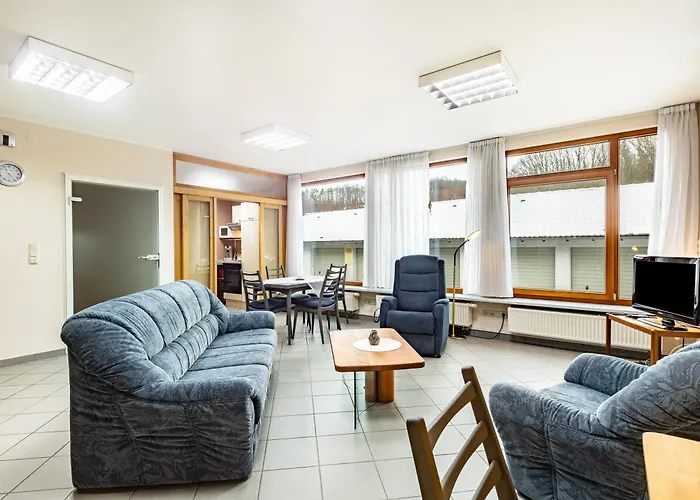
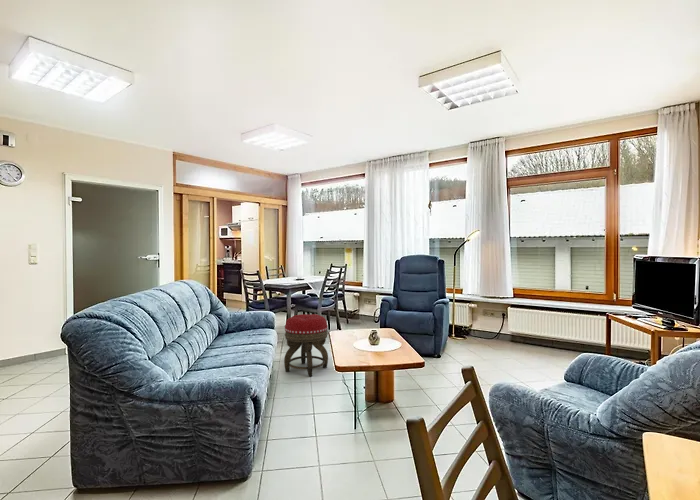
+ footstool (306, 342)
